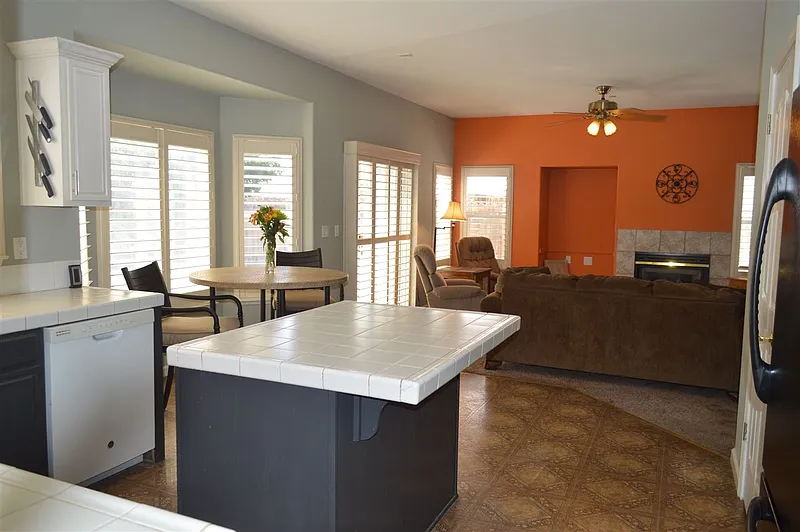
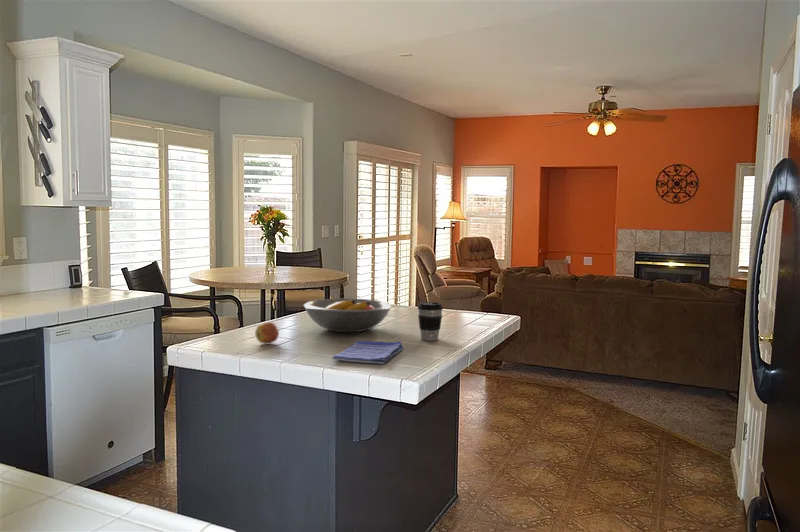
+ apple (268, 332)
+ coffee cup (429, 321)
+ fruit bowl (347, 313)
+ dish towel (369, 350)
